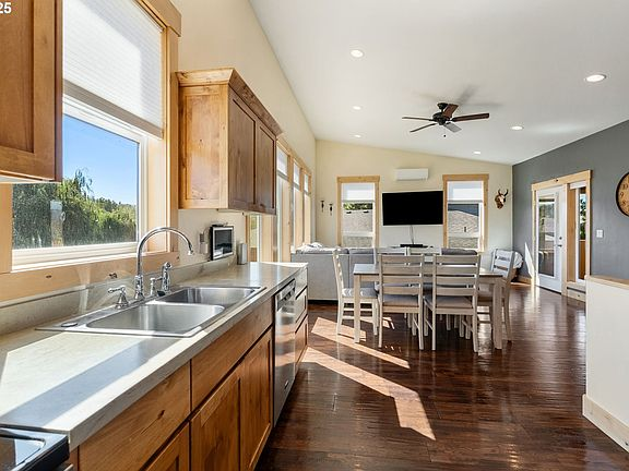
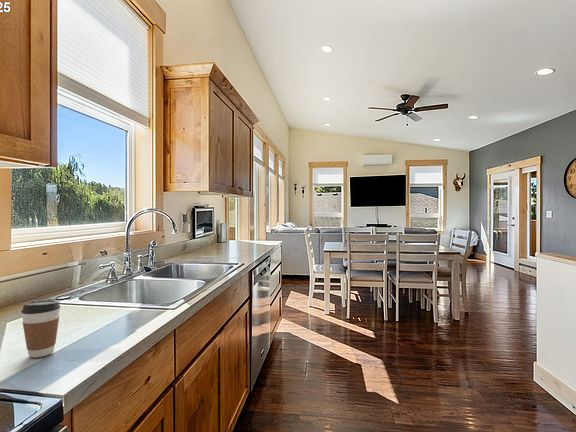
+ coffee cup (41, 327)
